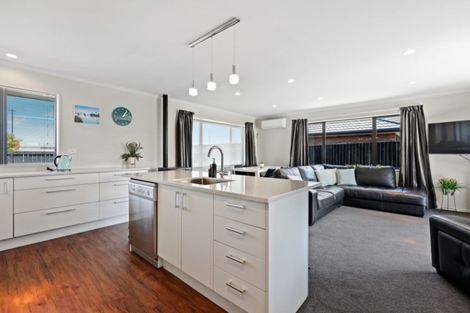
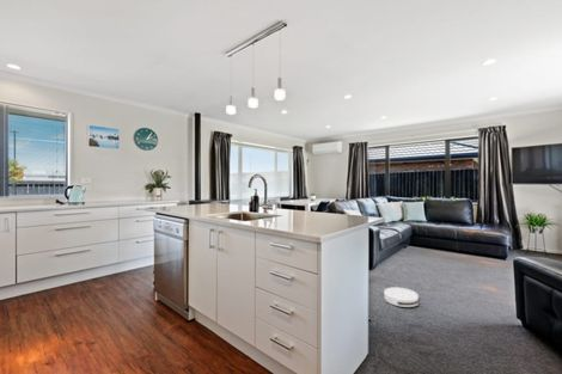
+ robot vacuum (402, 296)
